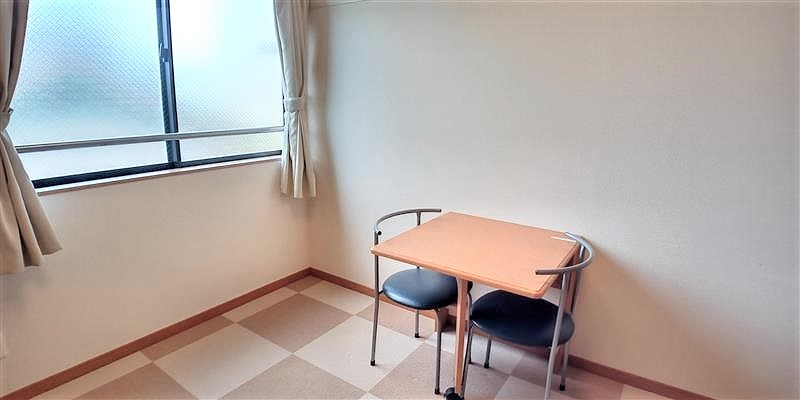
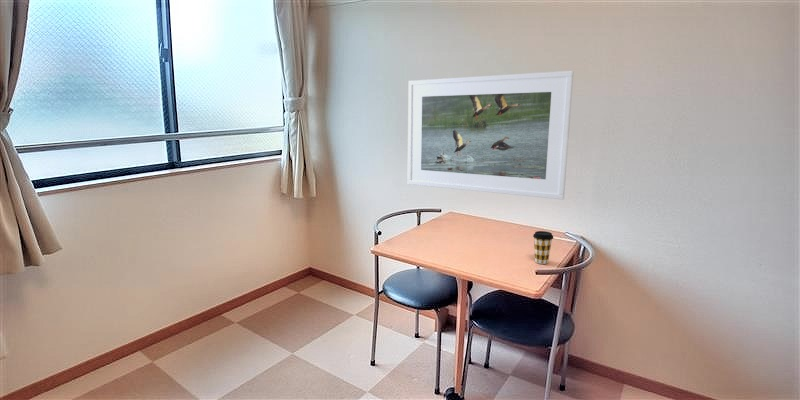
+ coffee cup (542, 247)
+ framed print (479, 135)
